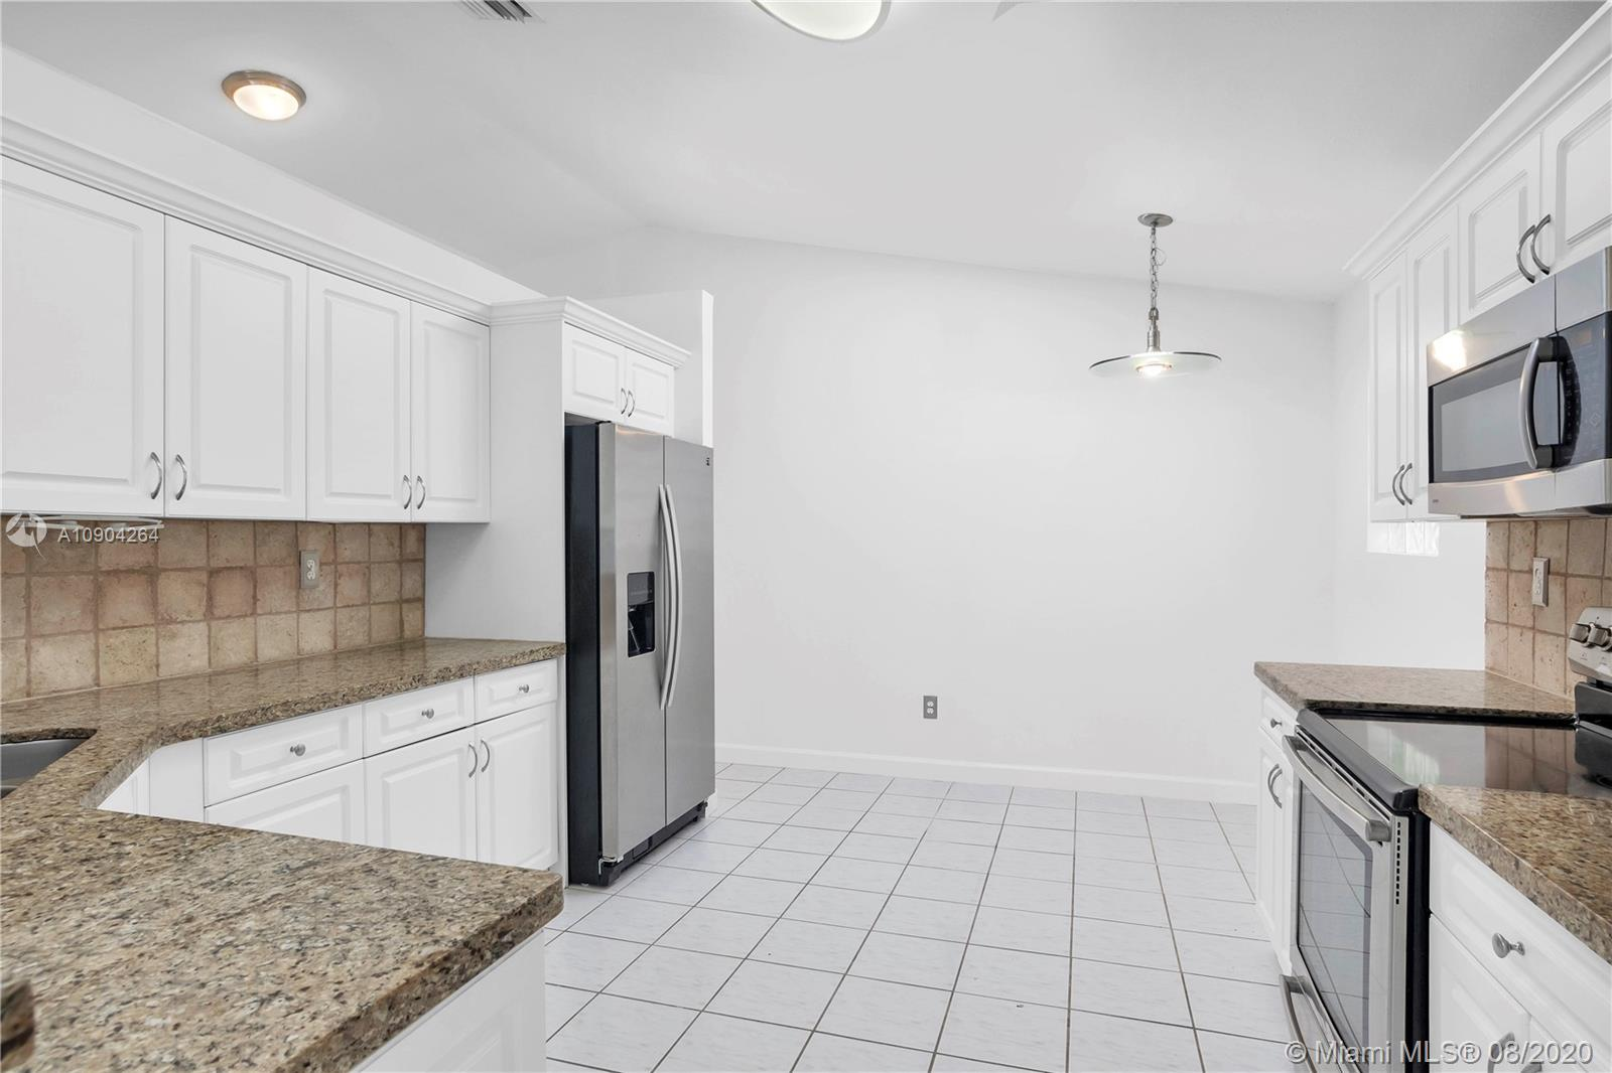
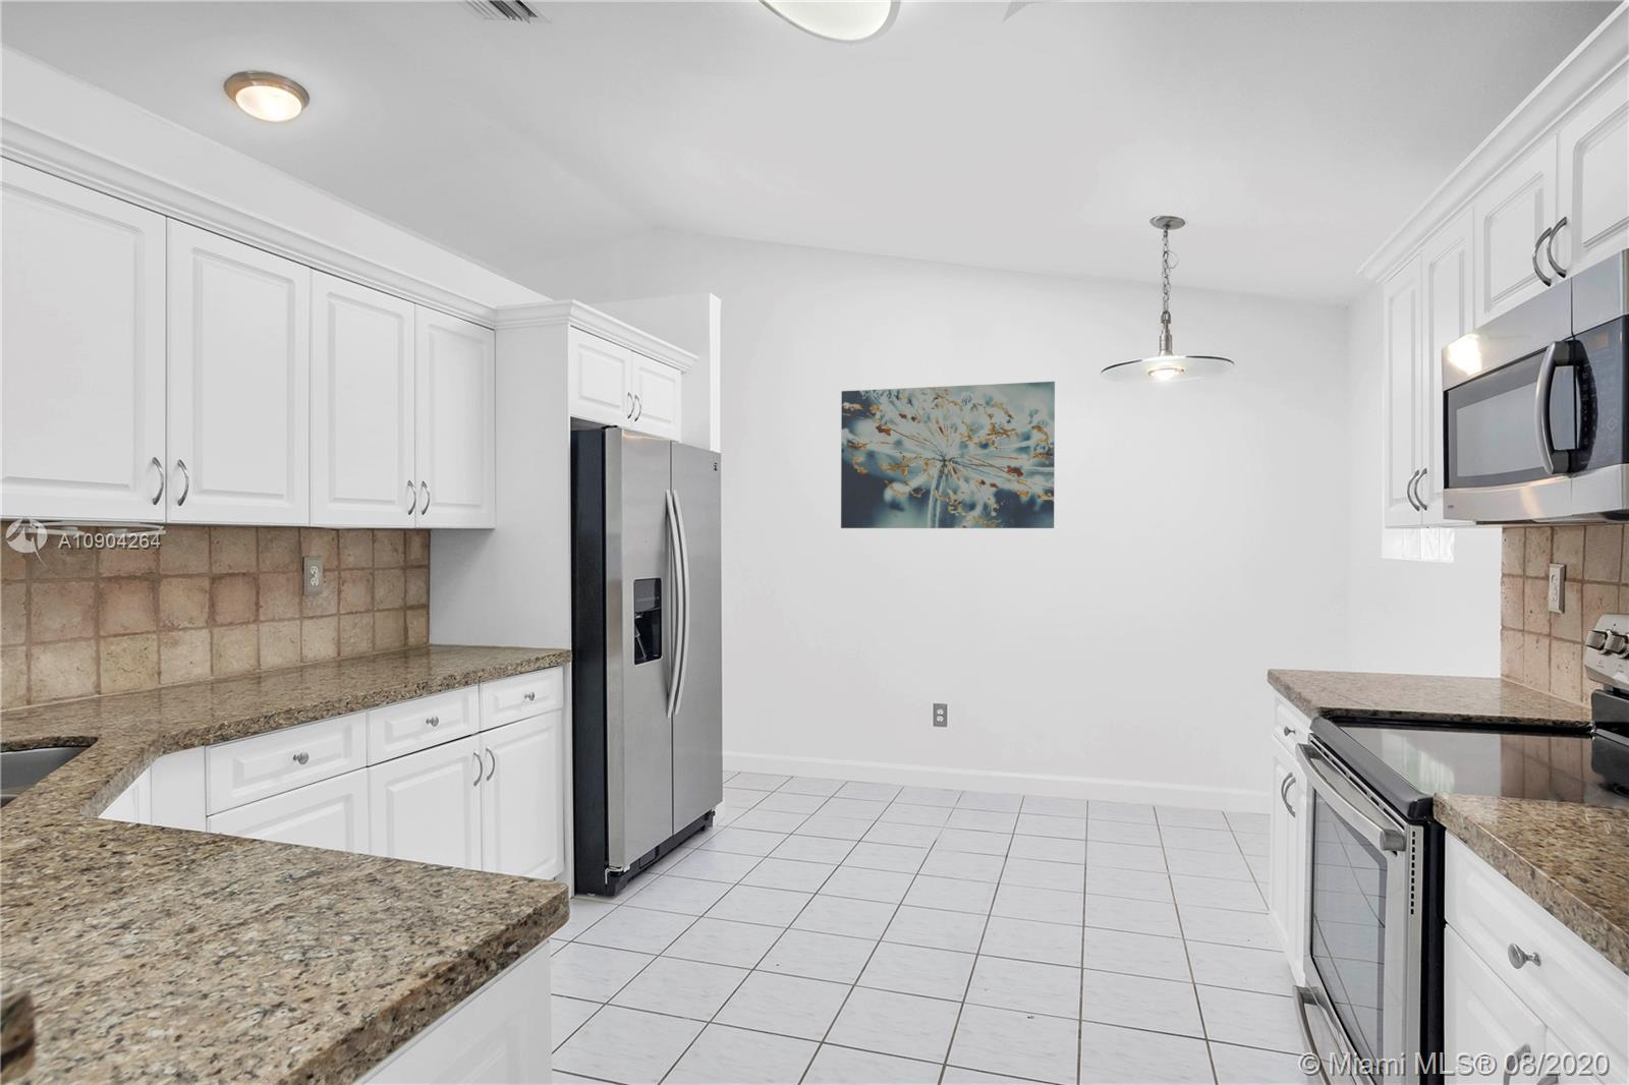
+ wall art (943, 457)
